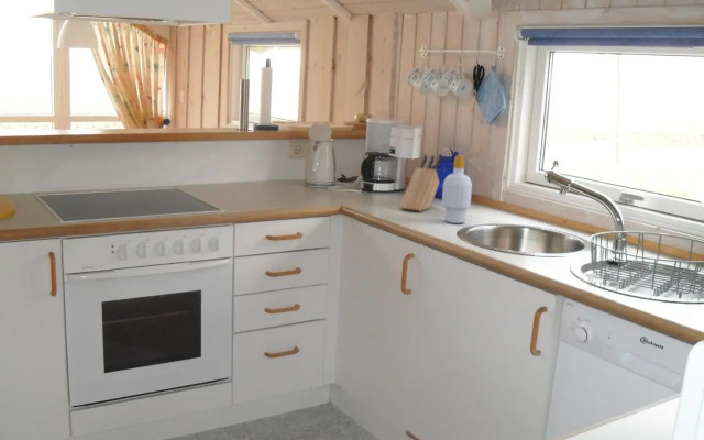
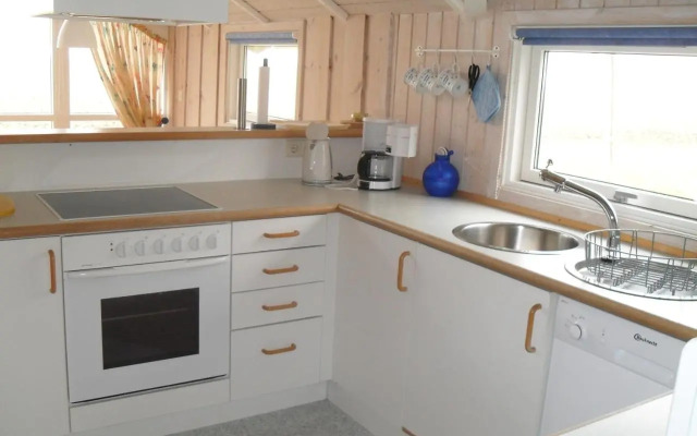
- soap bottle (457, 188)
- knife block (422, 180)
